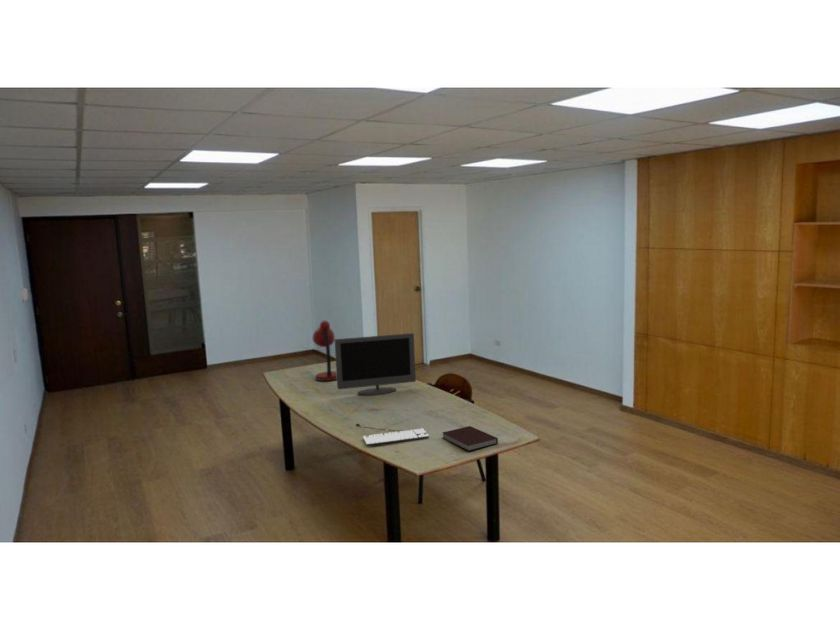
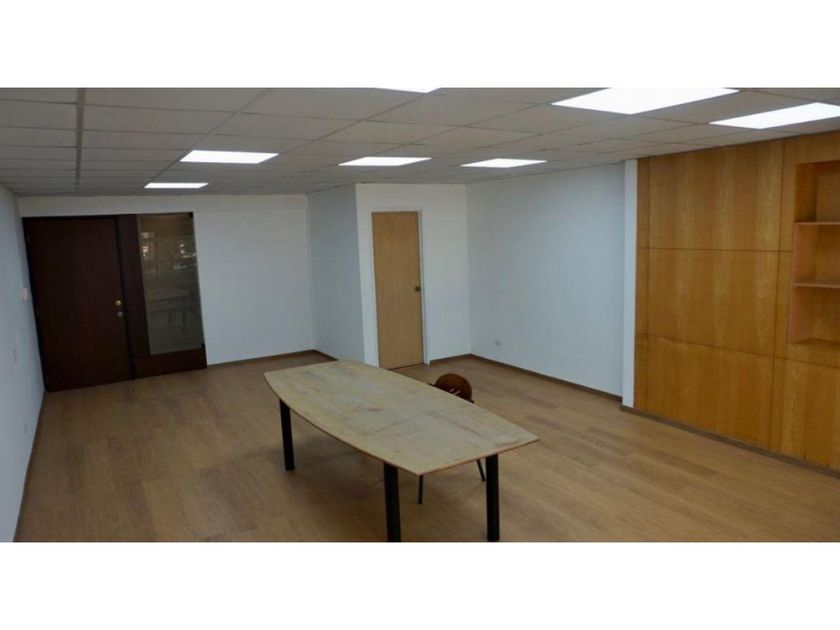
- desk lamp (326, 348)
- notebook (469, 437)
- keyboard (390, 430)
- monitor (376, 364)
